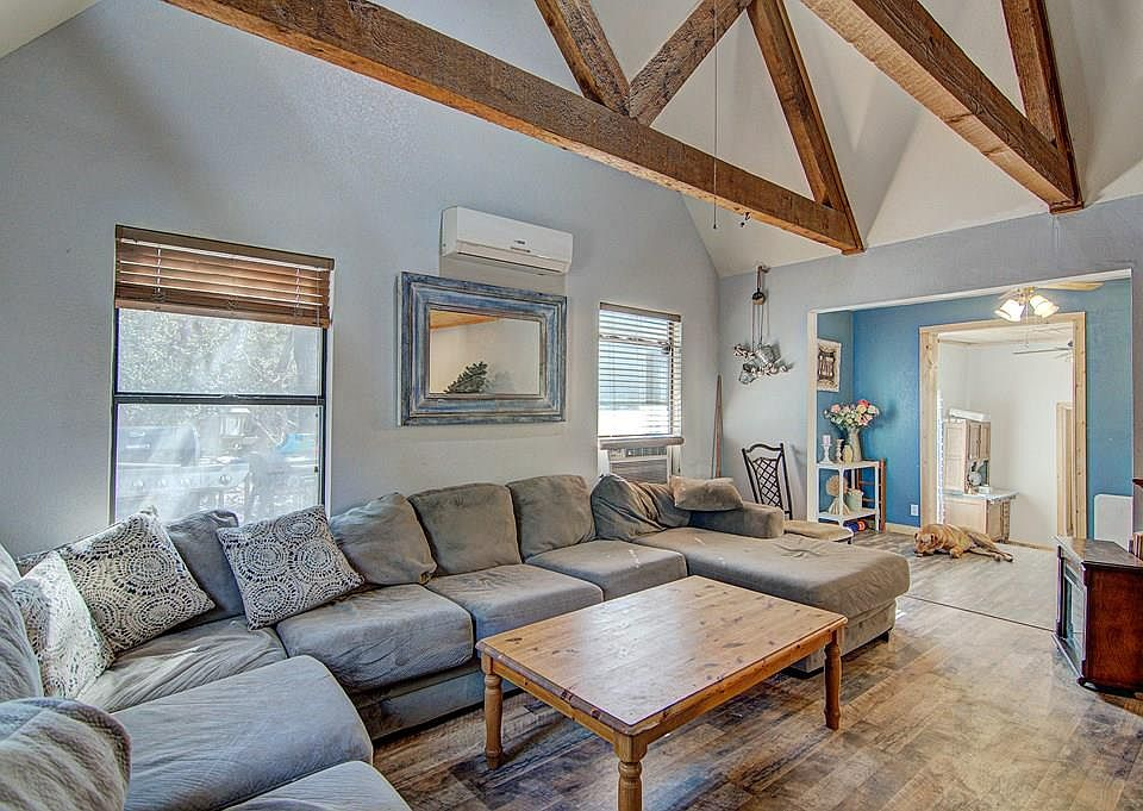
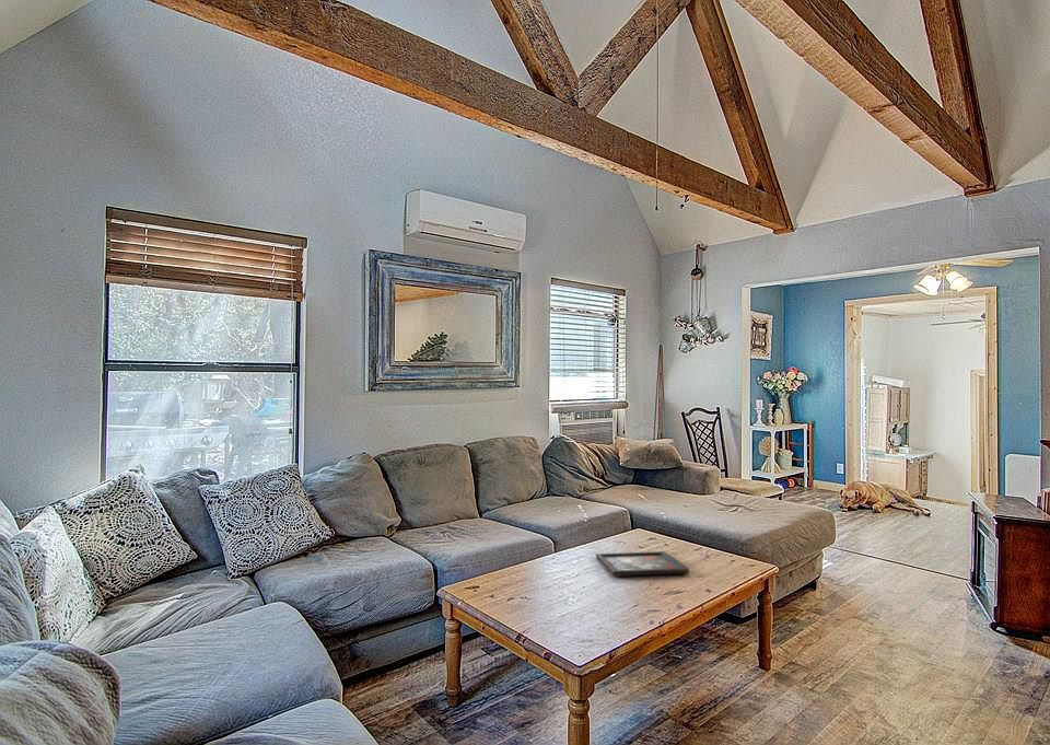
+ decorative tray (640, 562)
